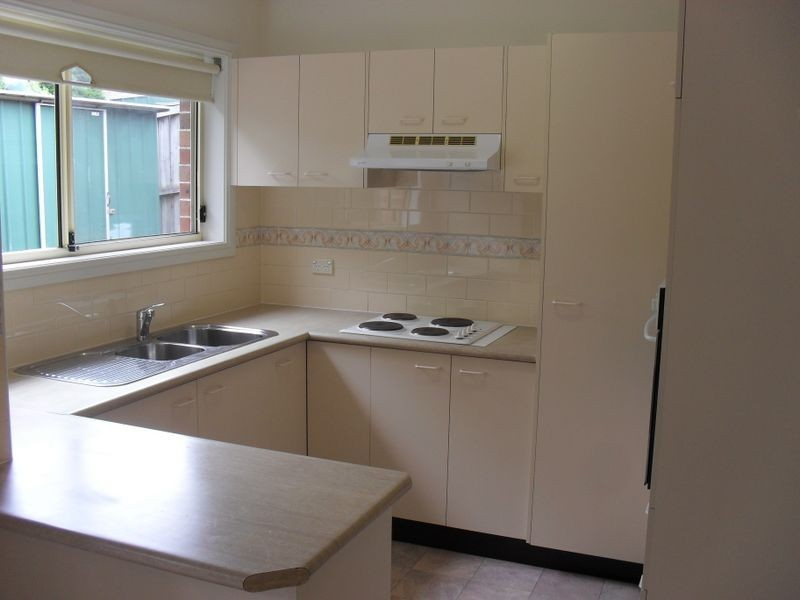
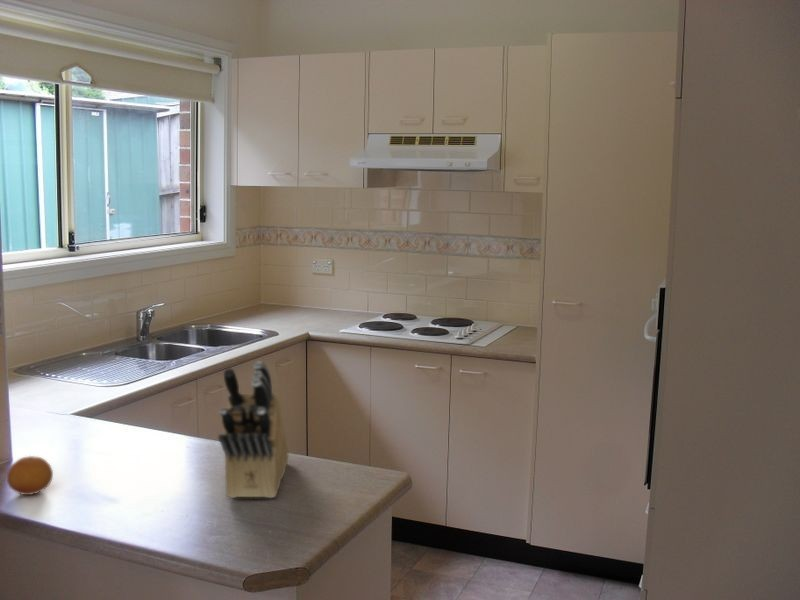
+ fruit (29, 475)
+ knife block (255, 420)
